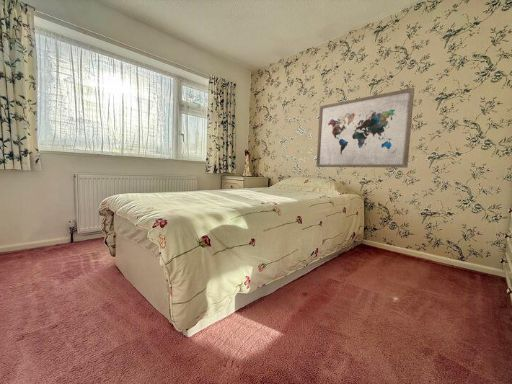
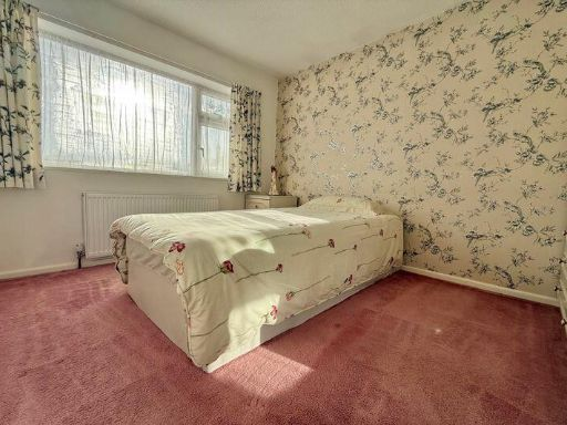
- wall art (358, 133)
